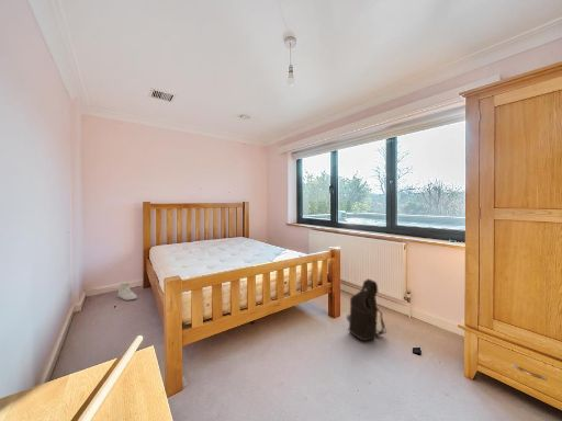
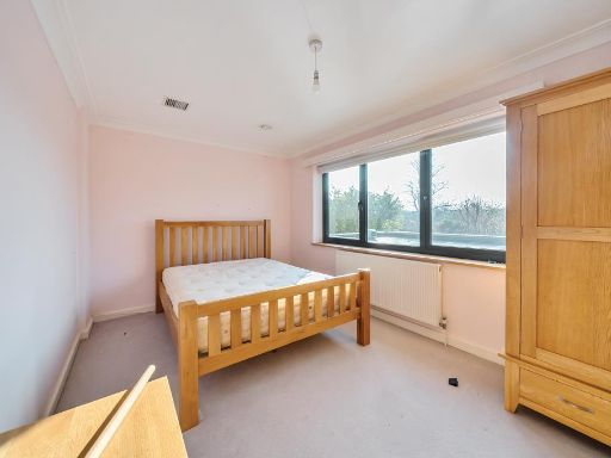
- shoulder bag (363, 306)
- sneaker (126, 289)
